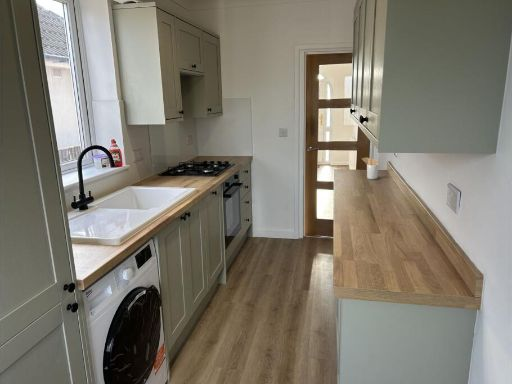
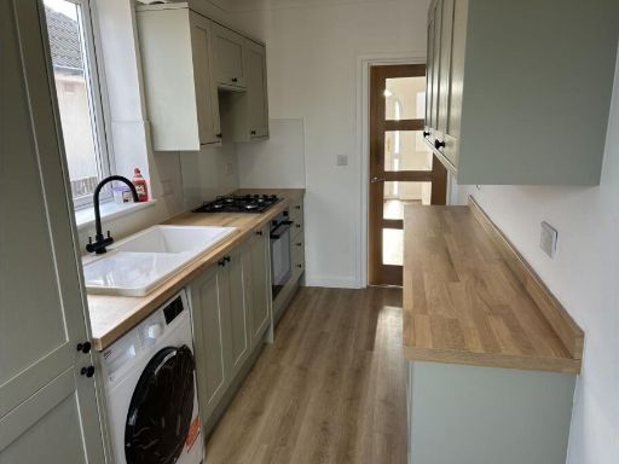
- utensil holder (370, 167)
